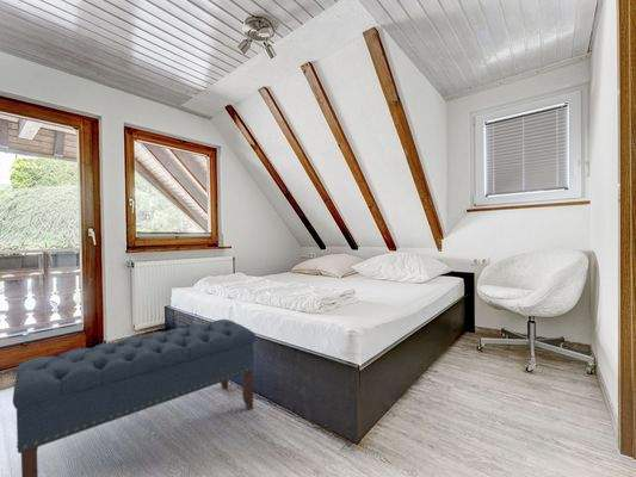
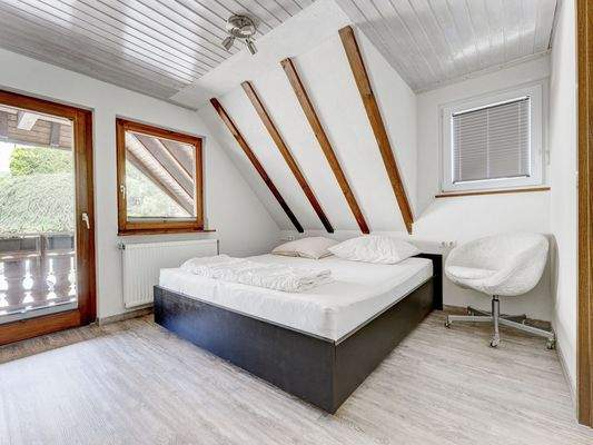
- bench (152, 385)
